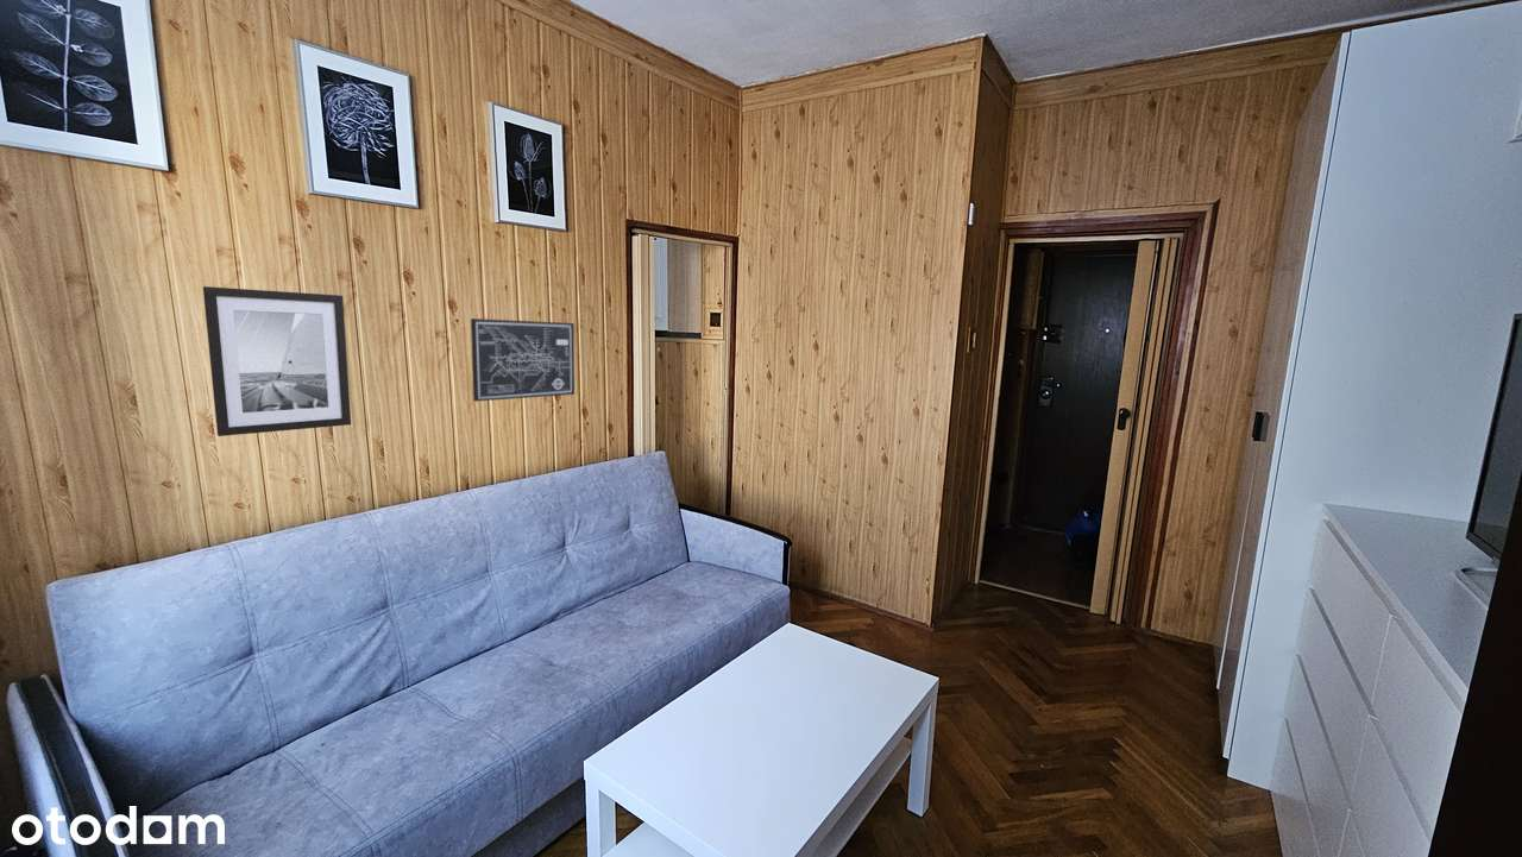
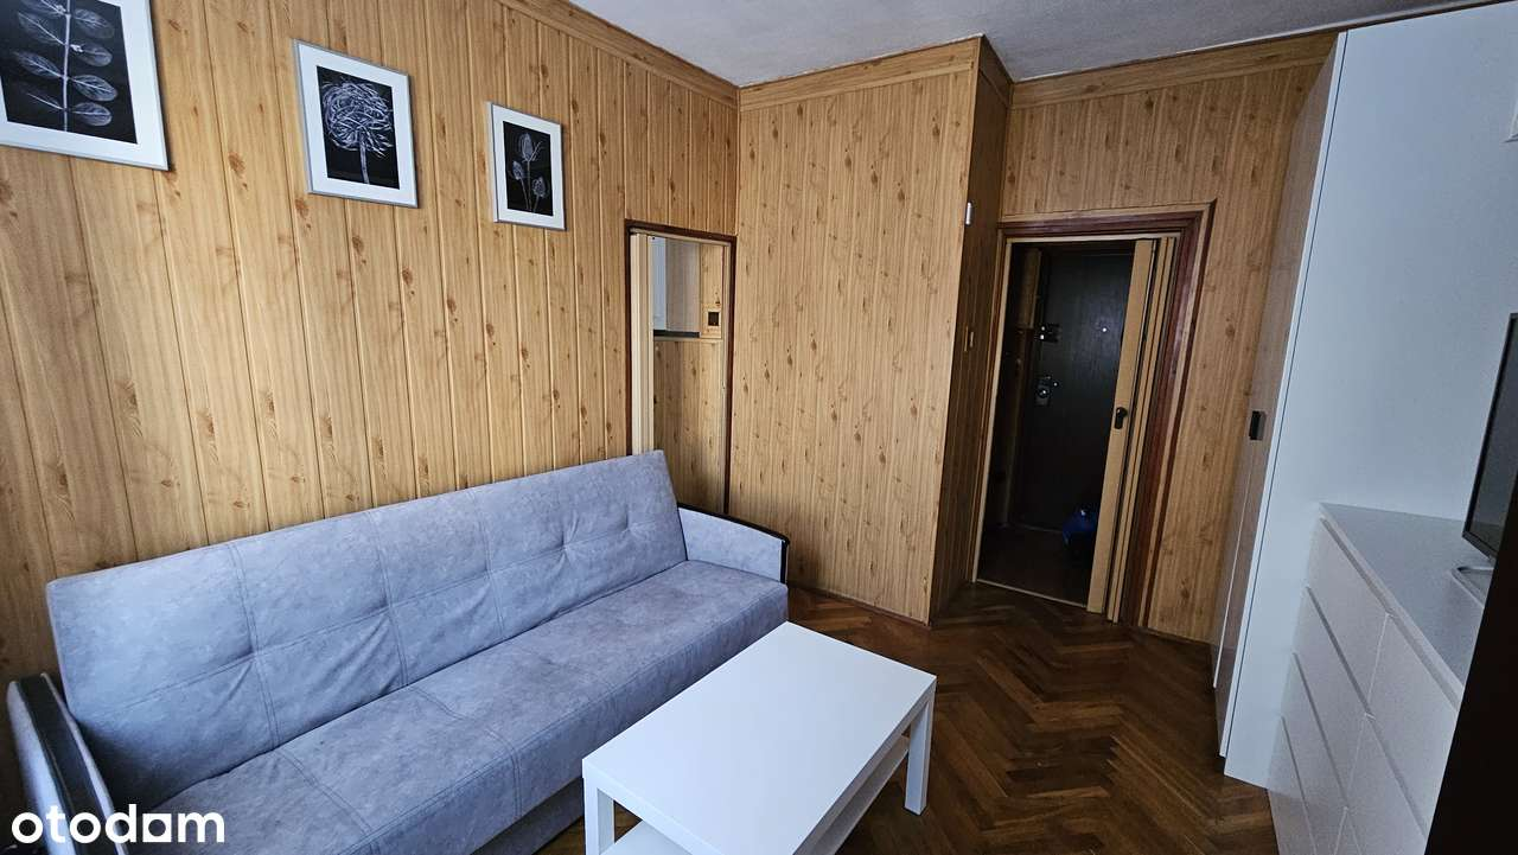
- wall art (527, 359)
- wall art (283, 361)
